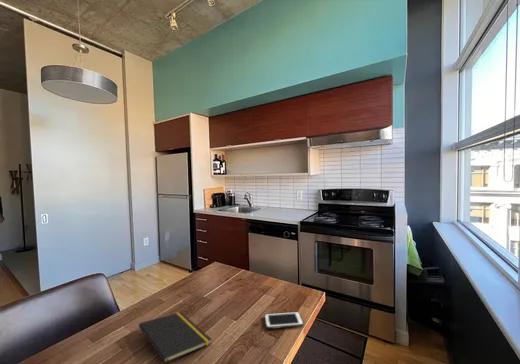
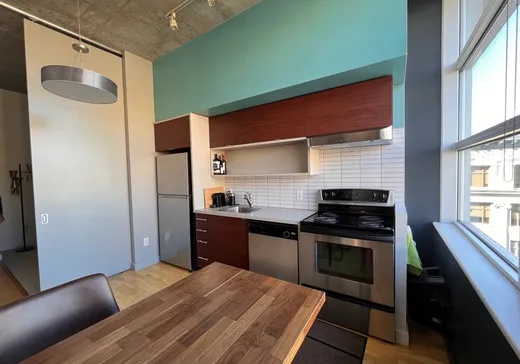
- cell phone (283, 320)
- notepad (174, 333)
